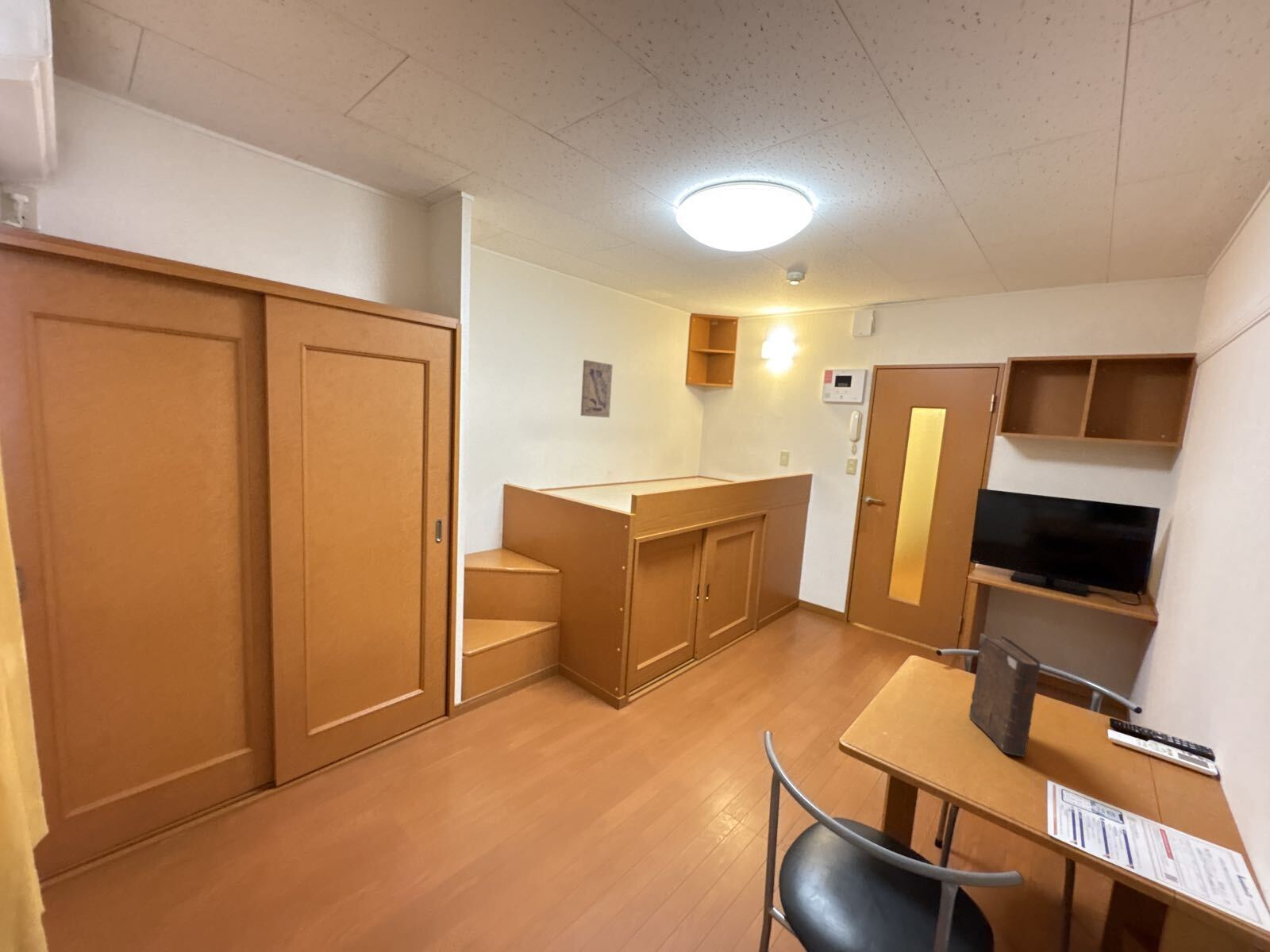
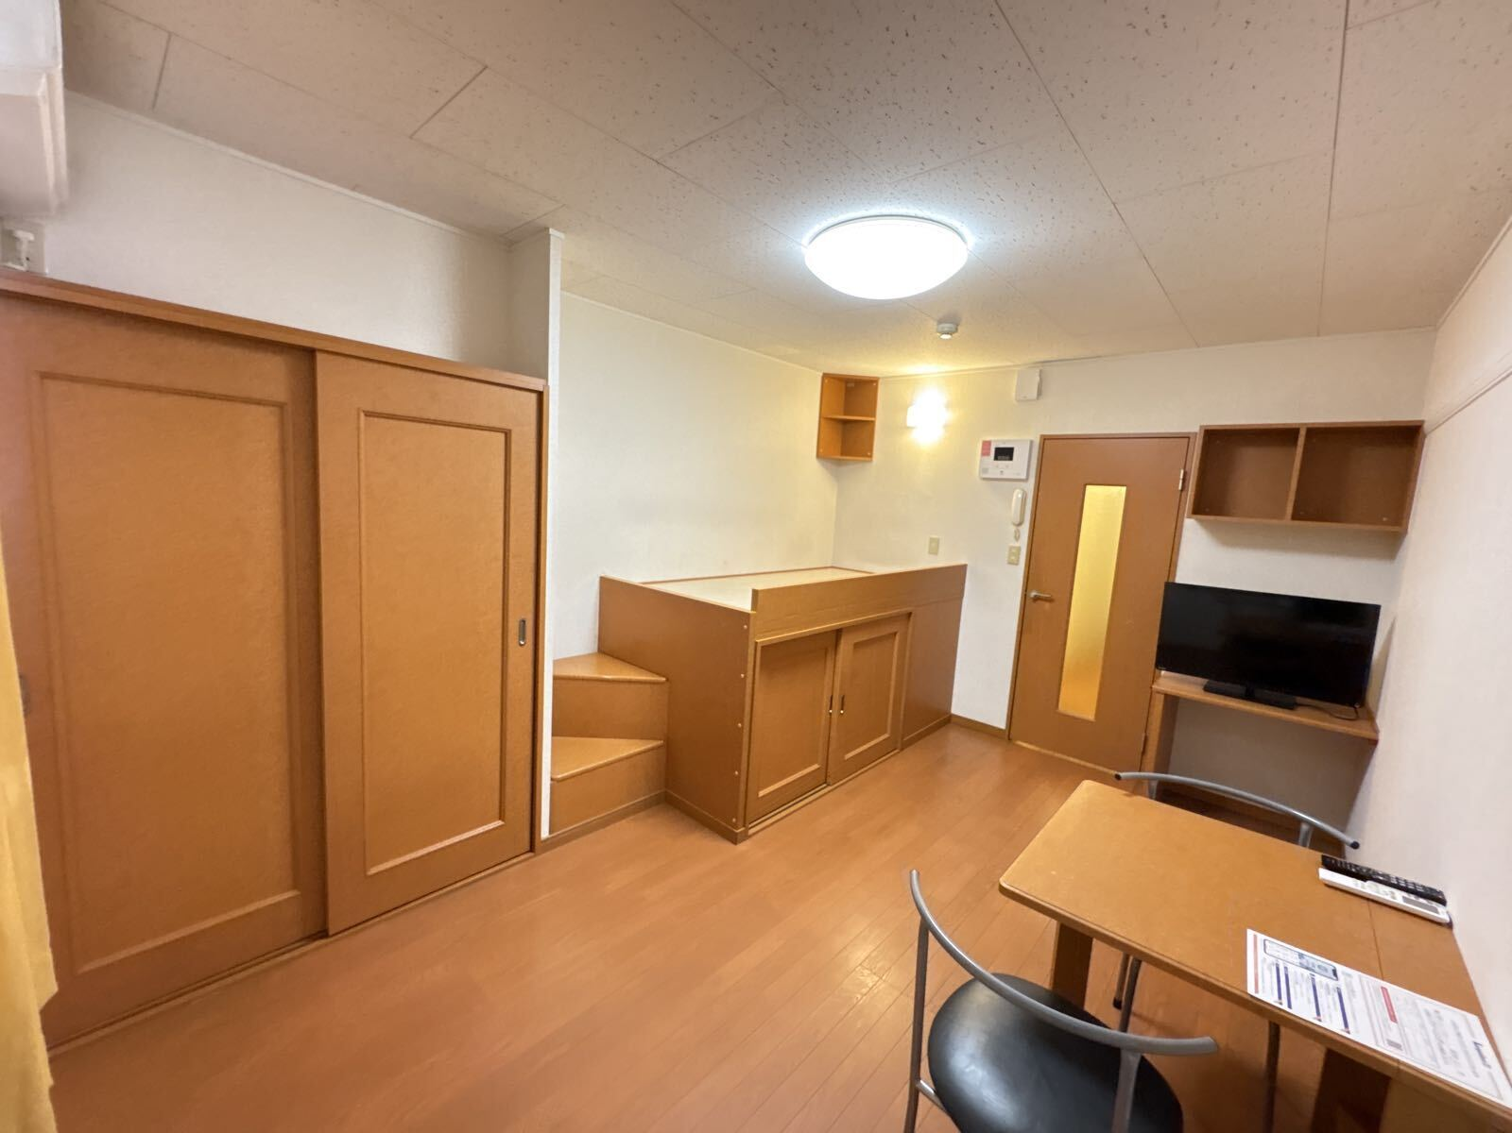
- wall art (596, 390)
- book (1003, 692)
